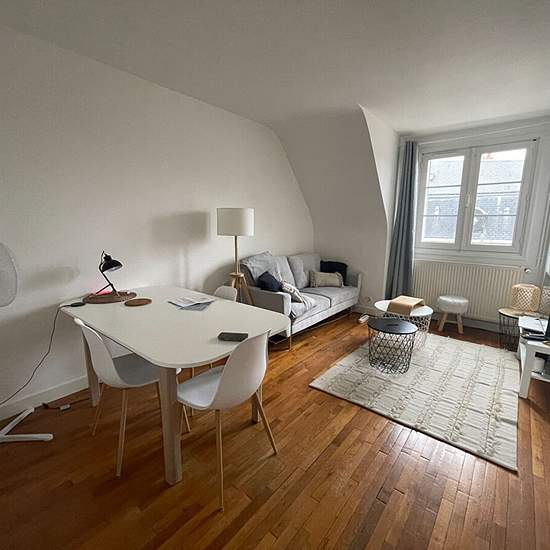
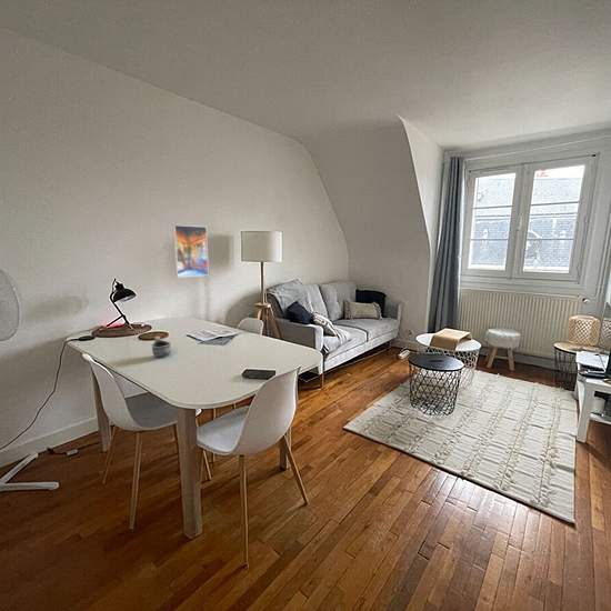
+ mug (159, 347)
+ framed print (191, 251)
